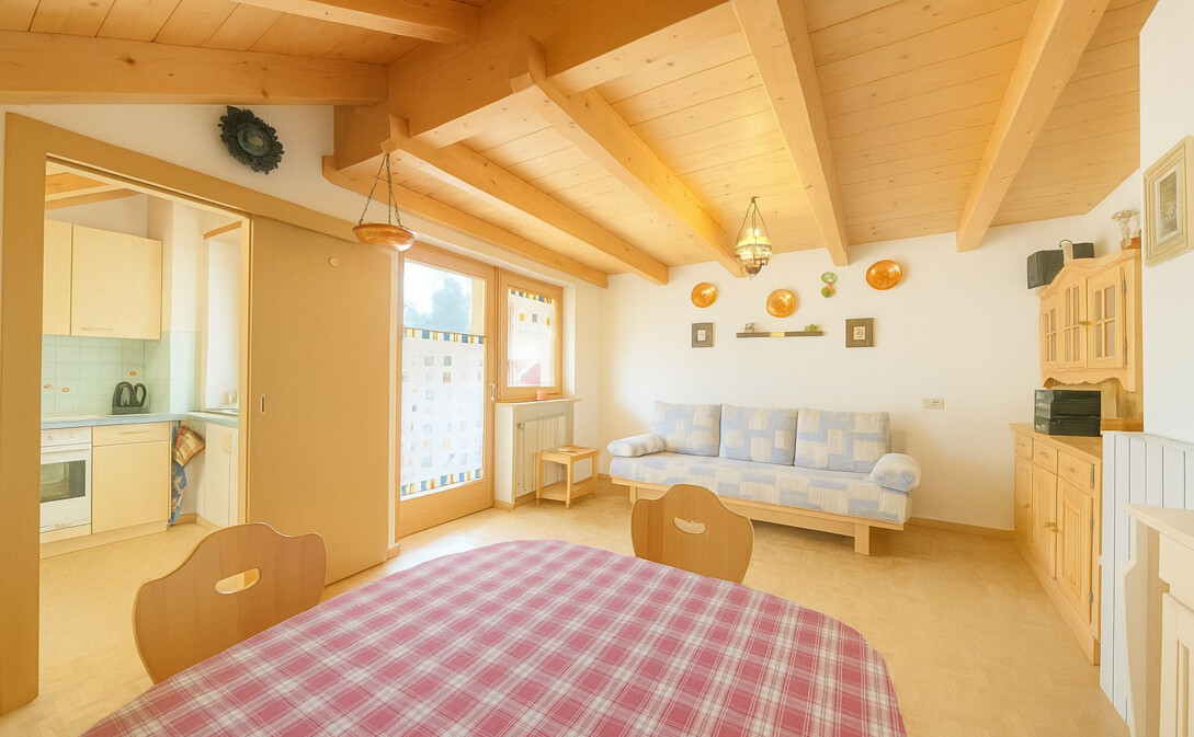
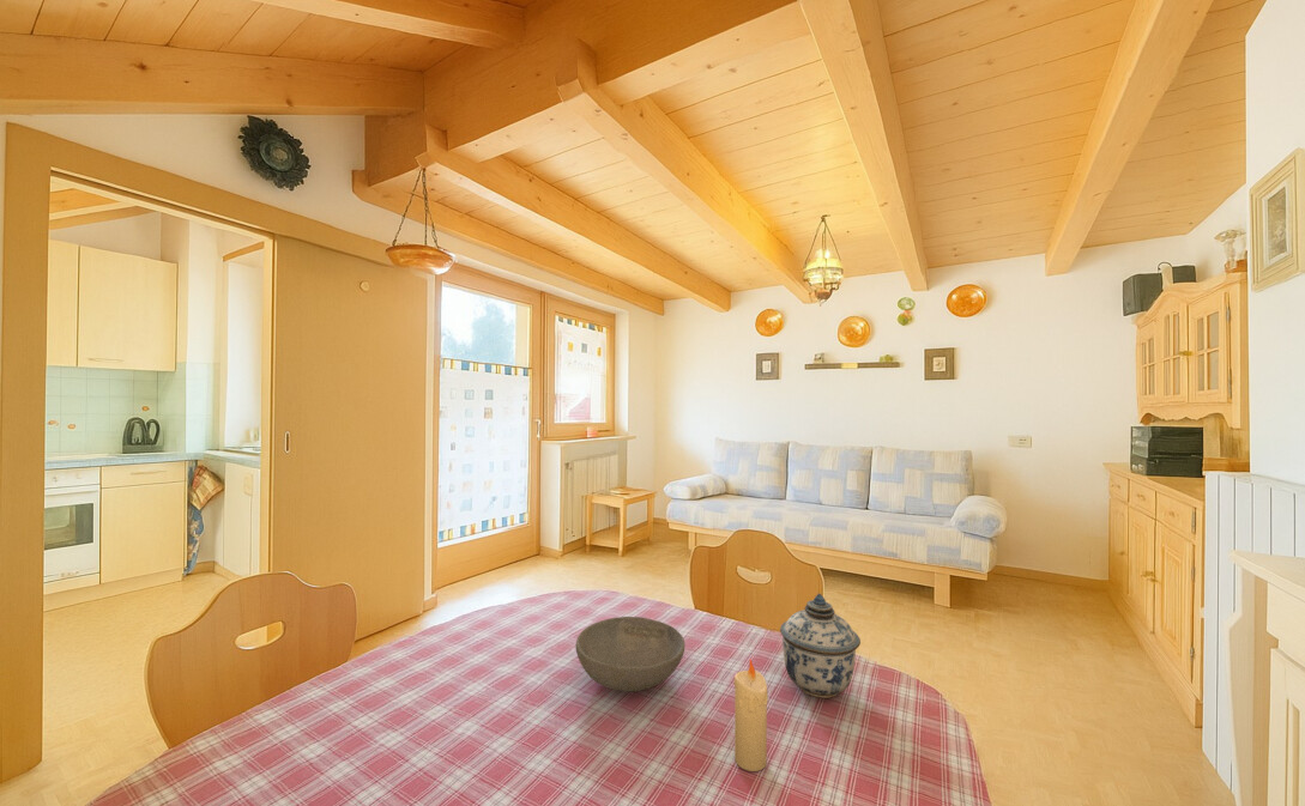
+ lidded jar (818, 641)
+ bowl (630, 657)
+ candle (750, 709)
